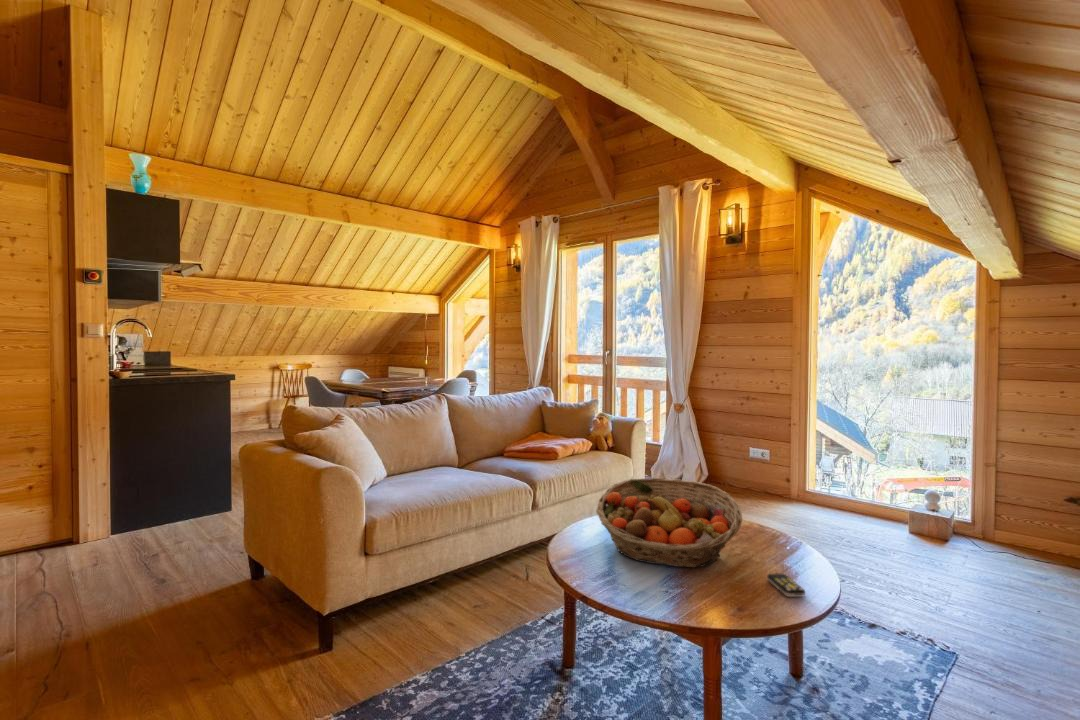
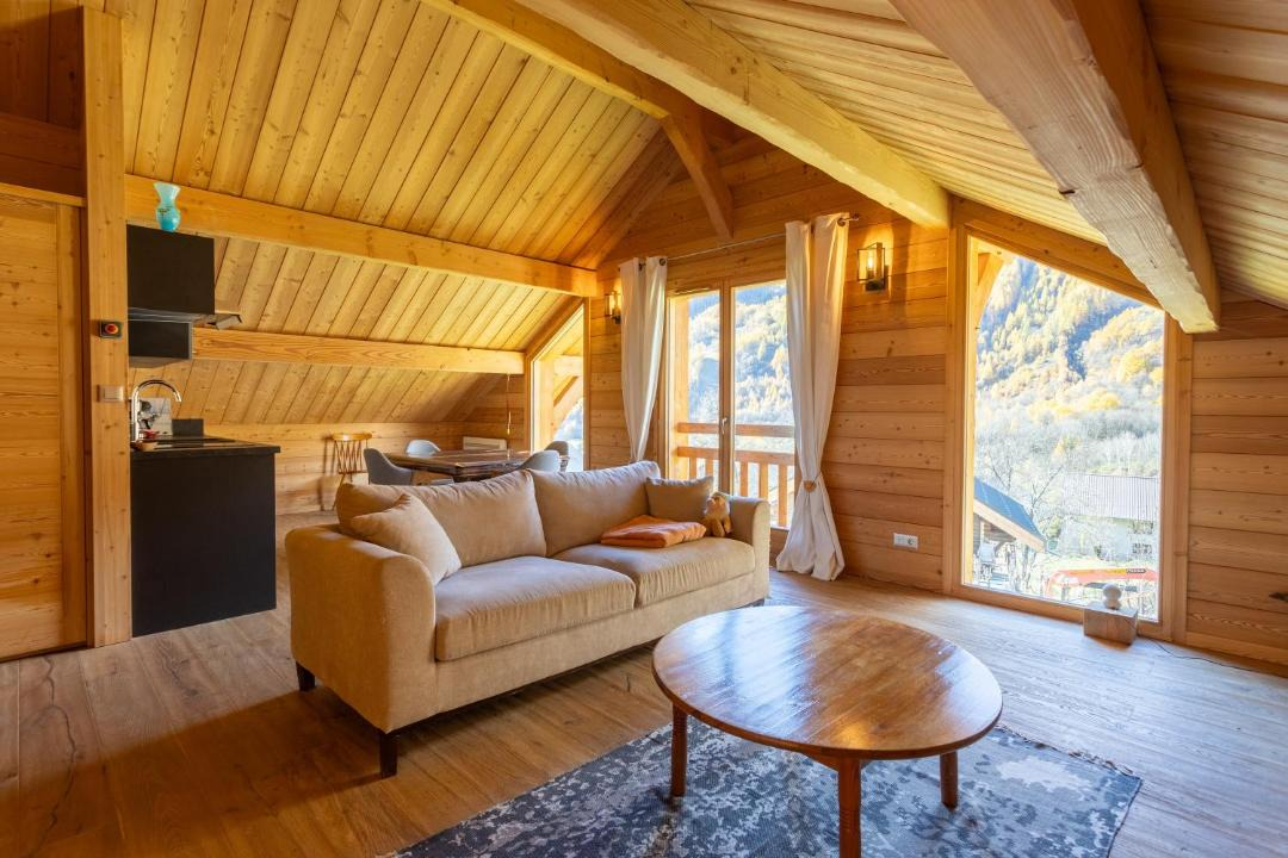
- fruit basket (666, 519)
- remote control (785, 584)
